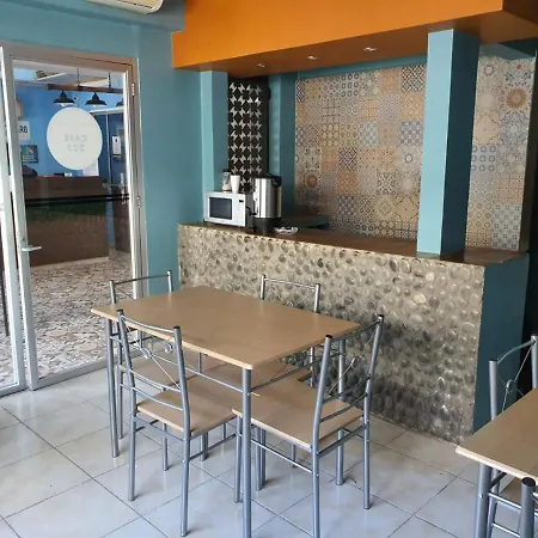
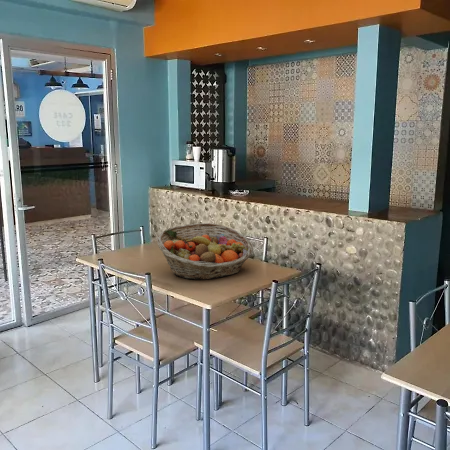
+ fruit basket (205, 250)
